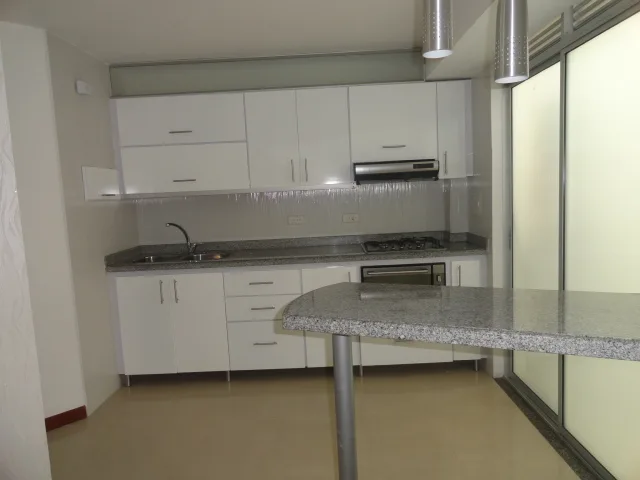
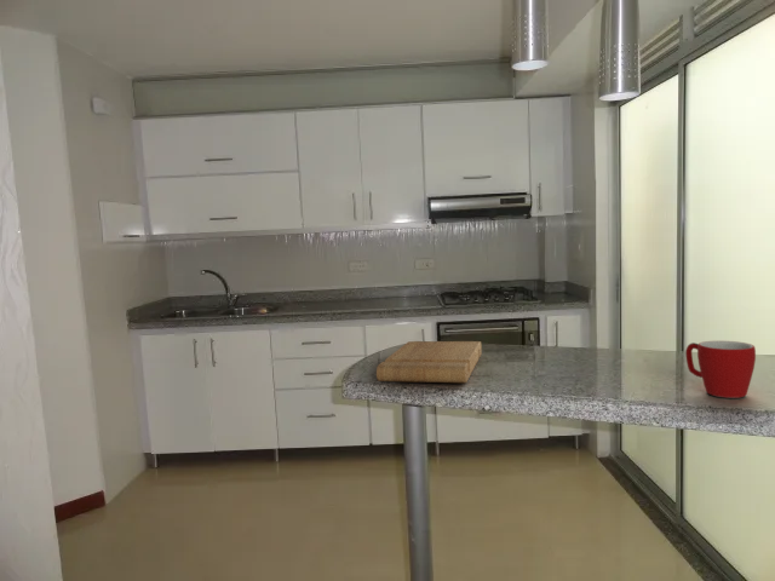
+ mug (717, 367)
+ cutting board (434, 359)
